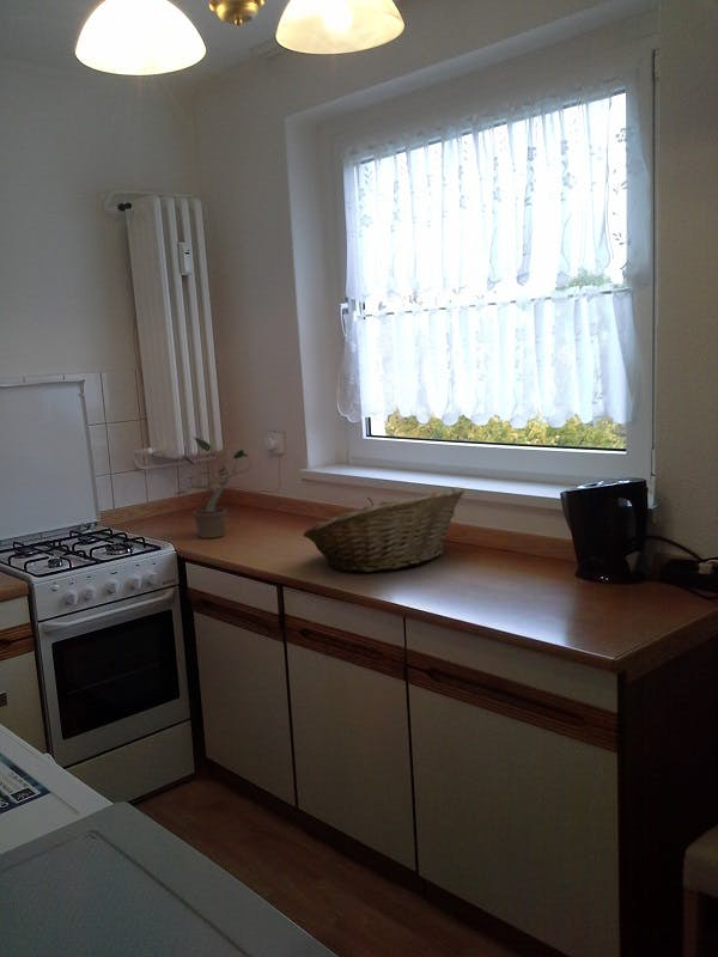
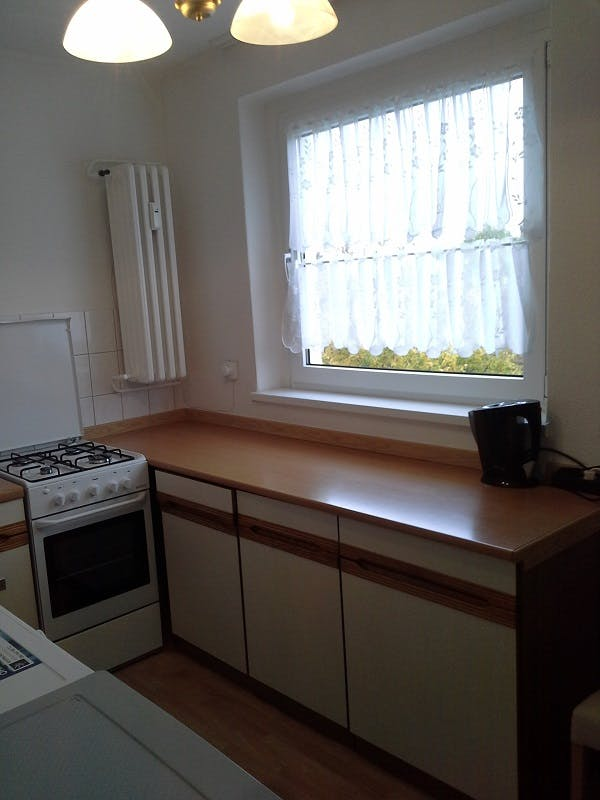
- fruit basket (387, 525)
- potted plant (213, 487)
